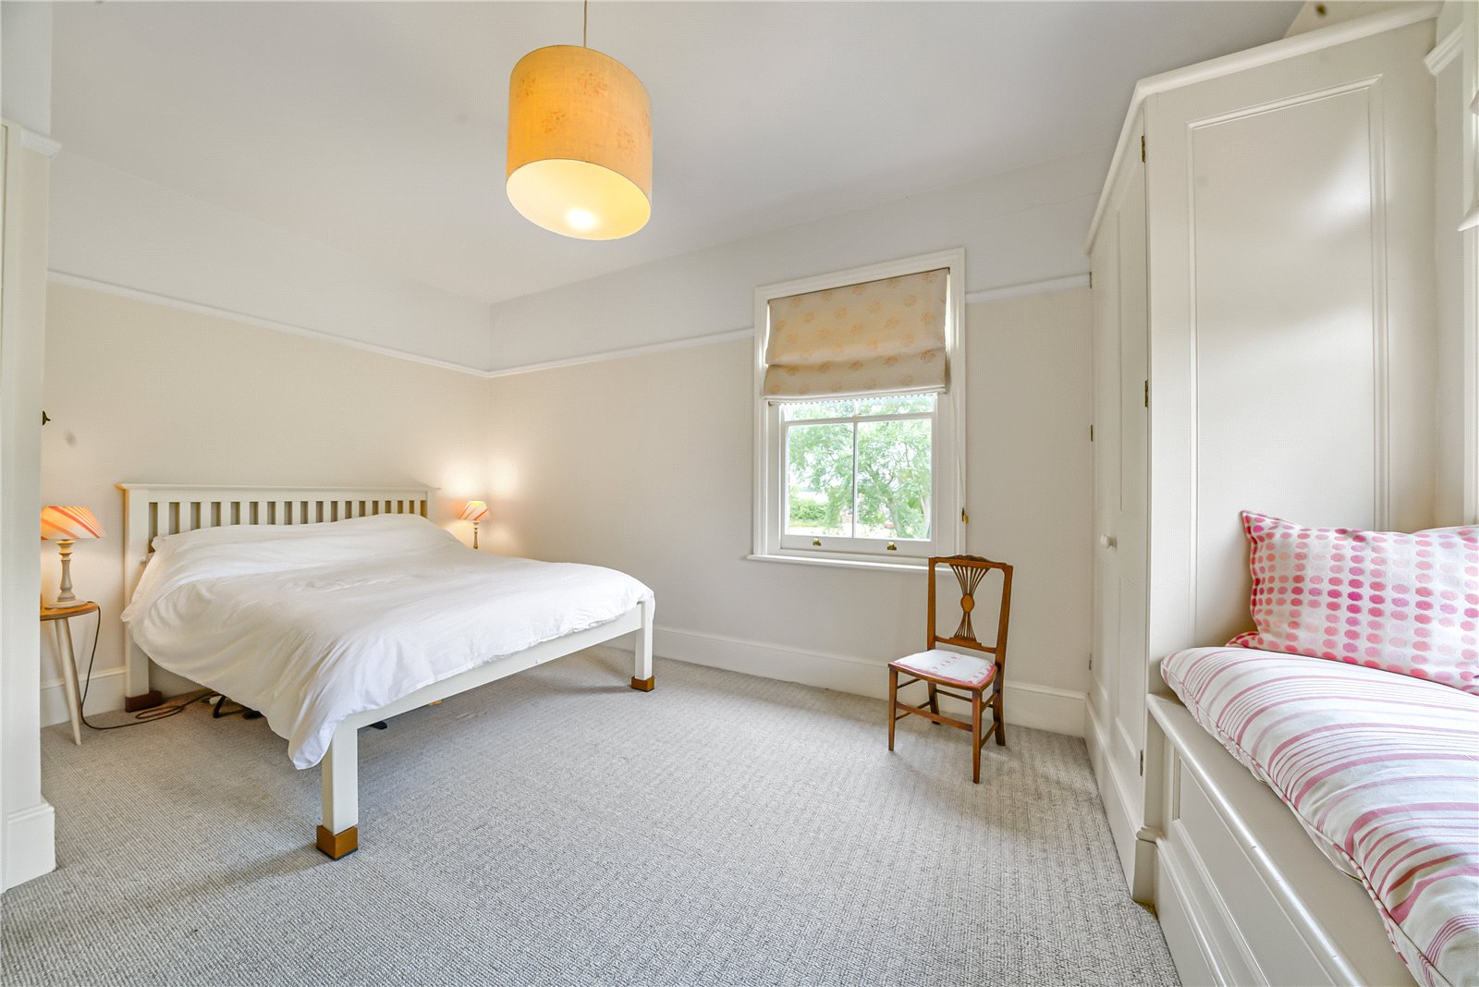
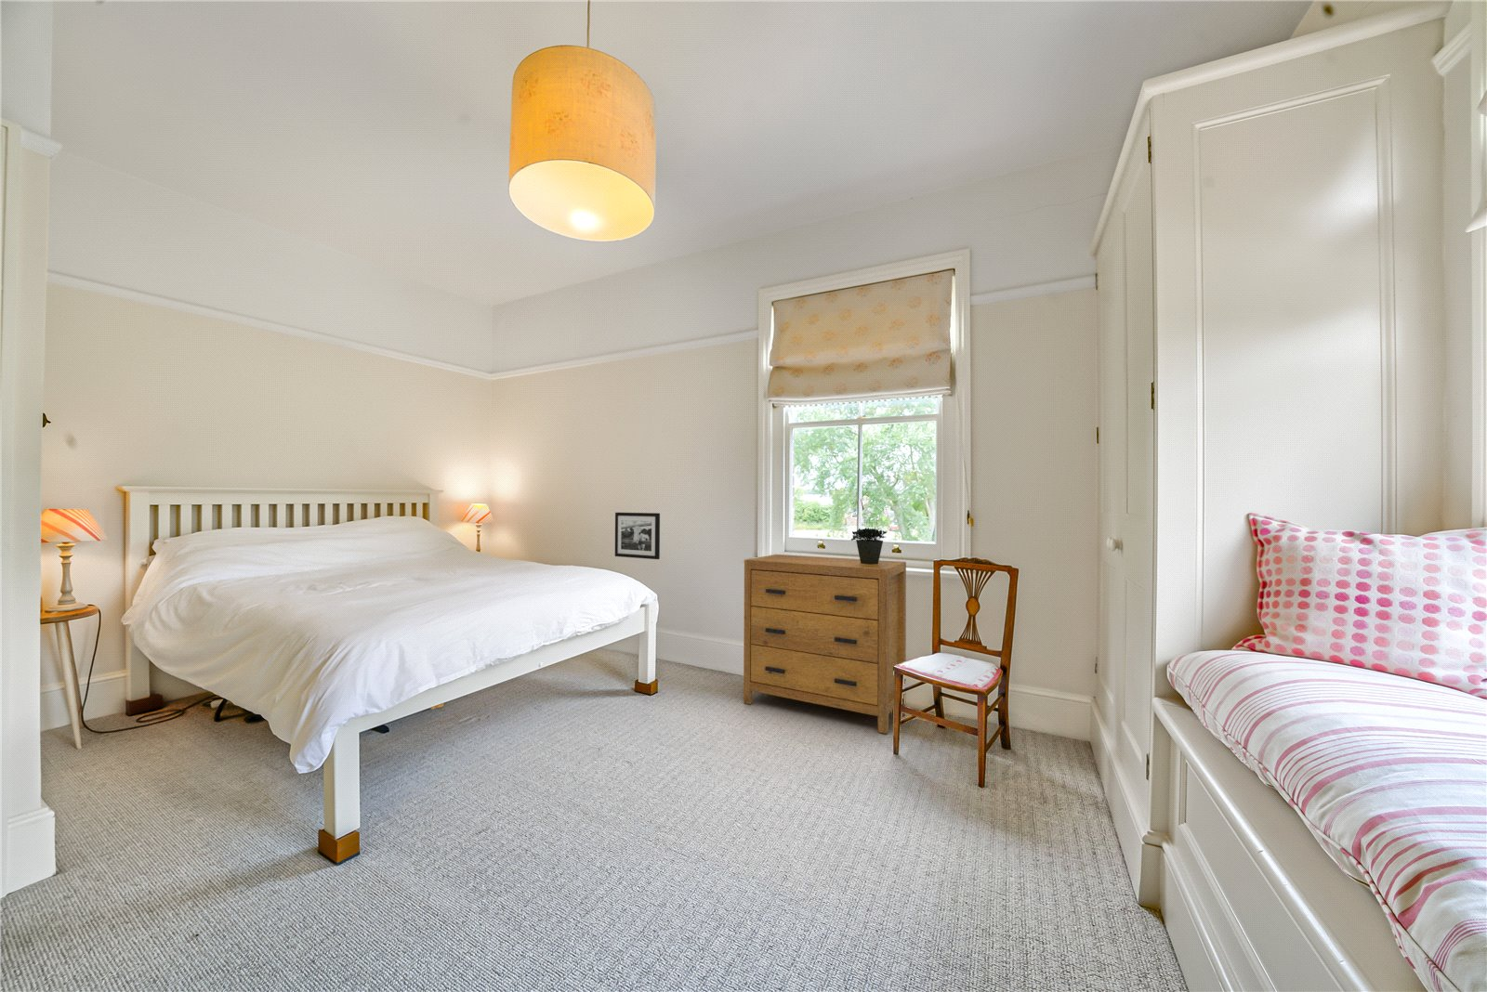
+ dresser (824, 632)
+ picture frame (637, 535)
+ potted plant (868, 530)
